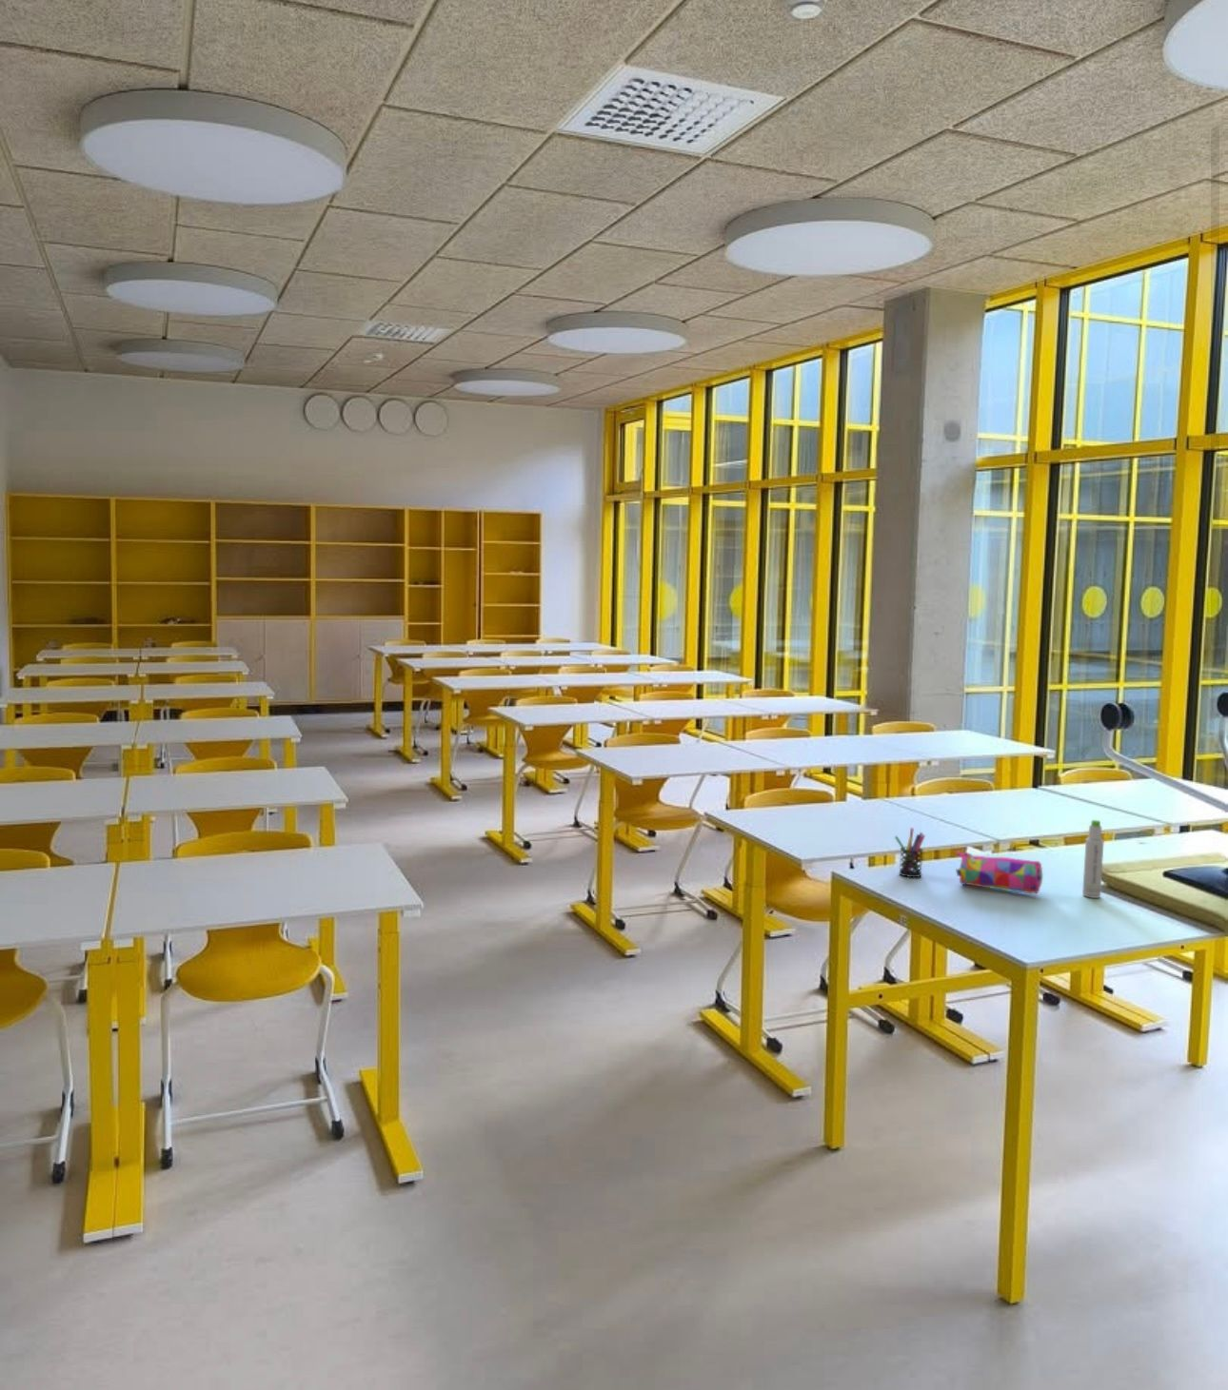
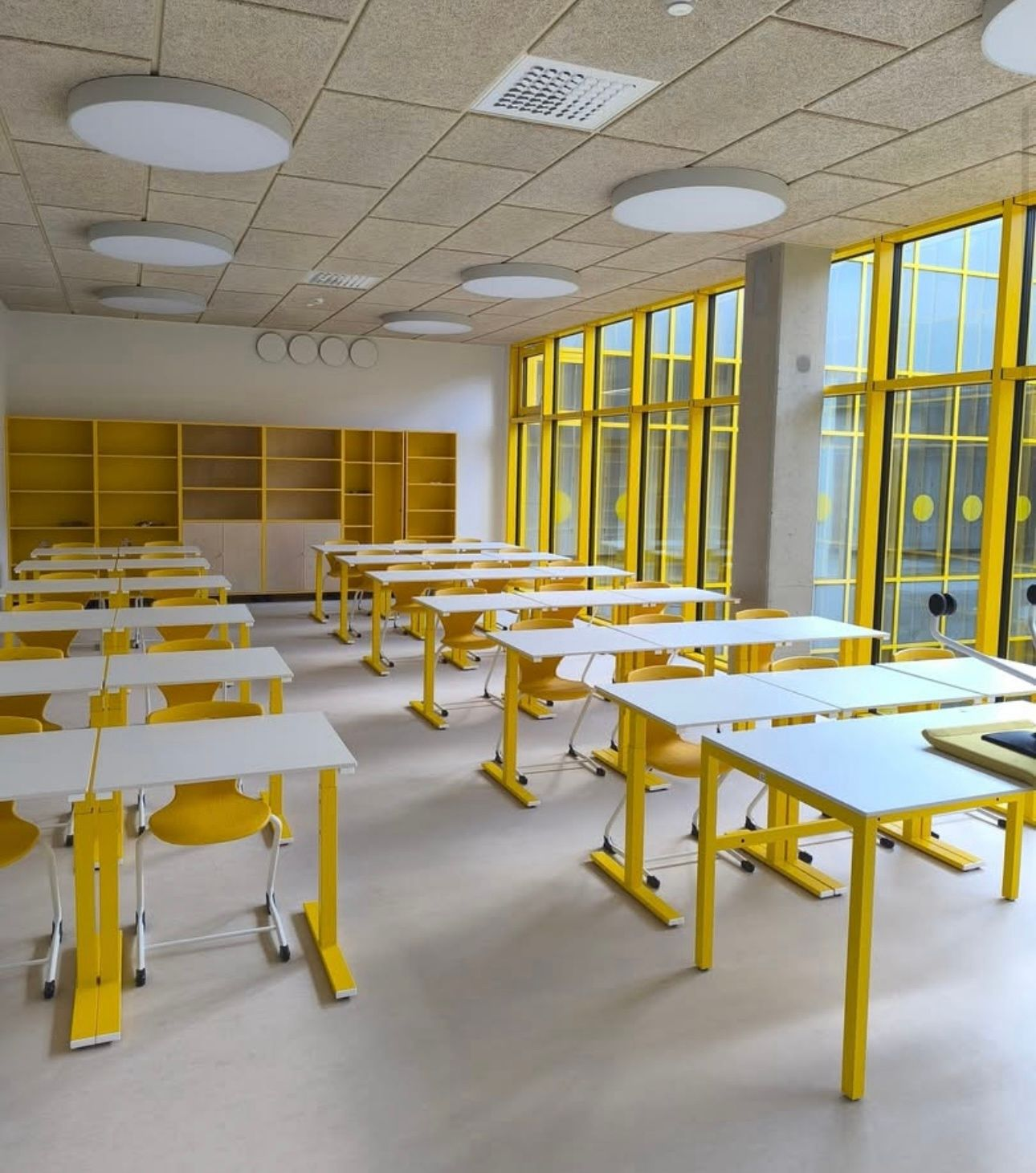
- pencil case (998, 872)
- pen holder (908, 852)
- bottle (1093, 858)
